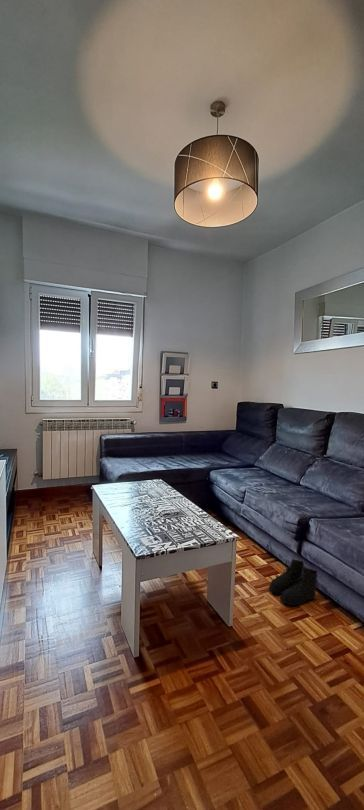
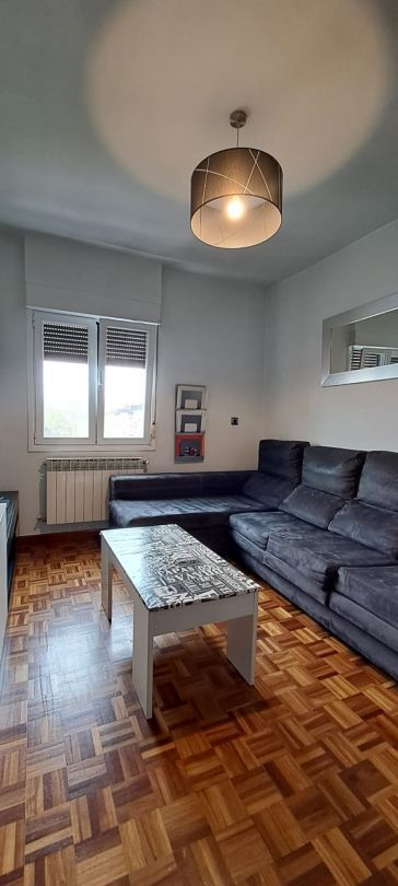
- boots (293, 579)
